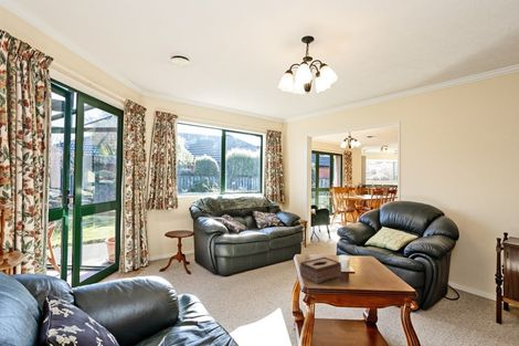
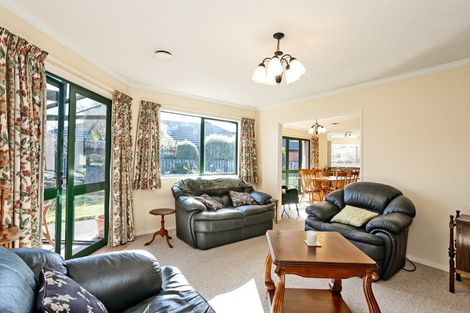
- tissue box (320, 269)
